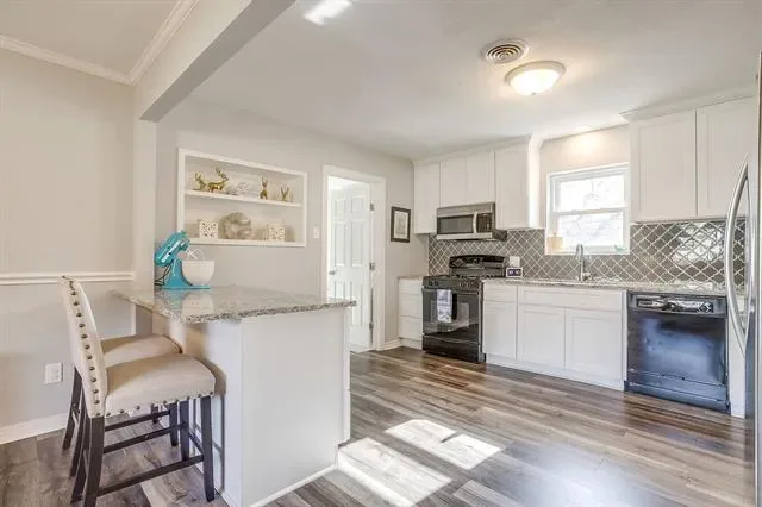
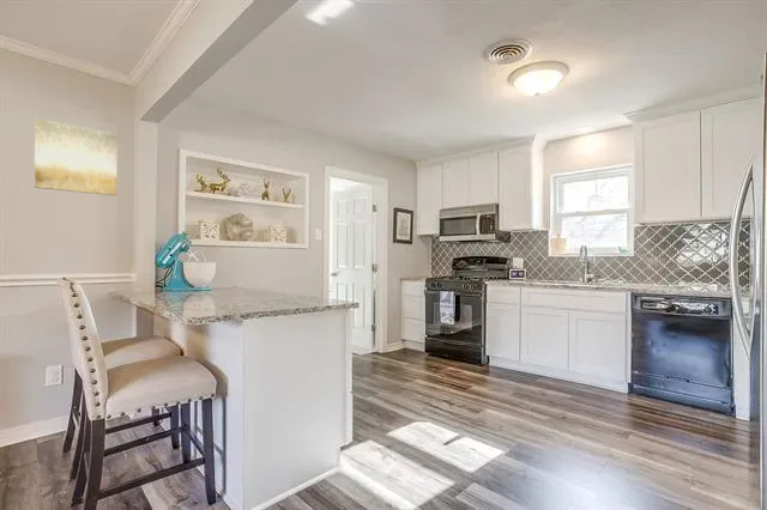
+ wall art (78, 159)
